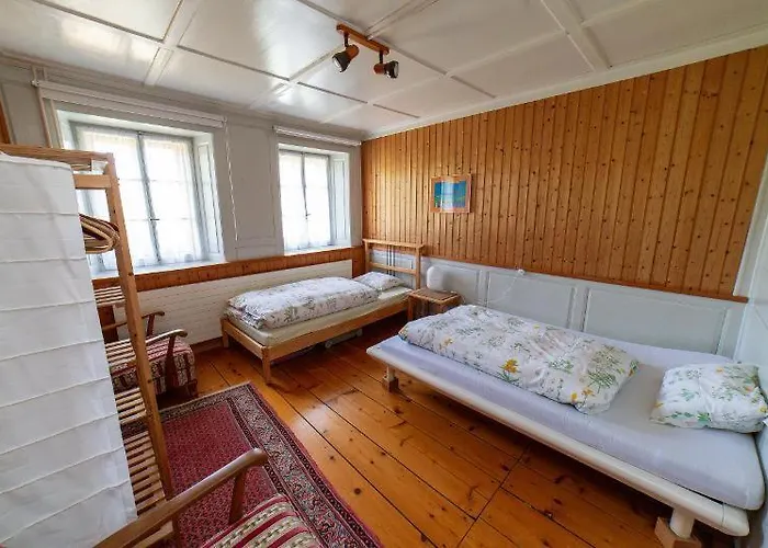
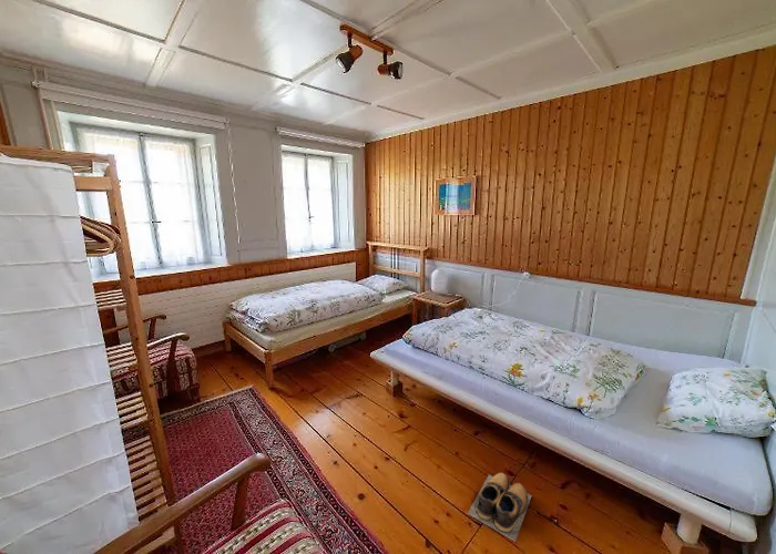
+ shoes (501, 495)
